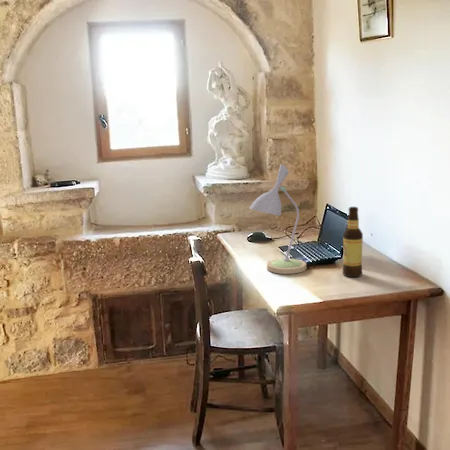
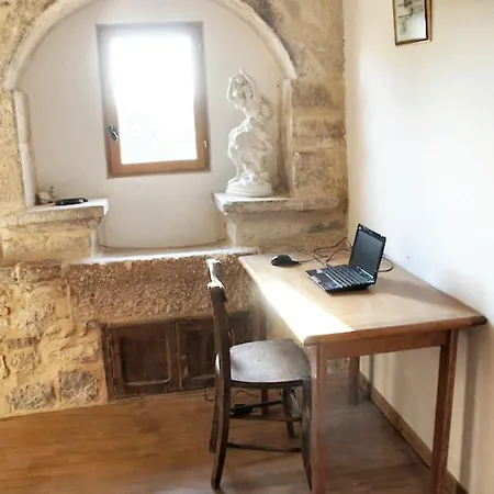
- bottle (352, 241)
- desk lamp (277, 215)
